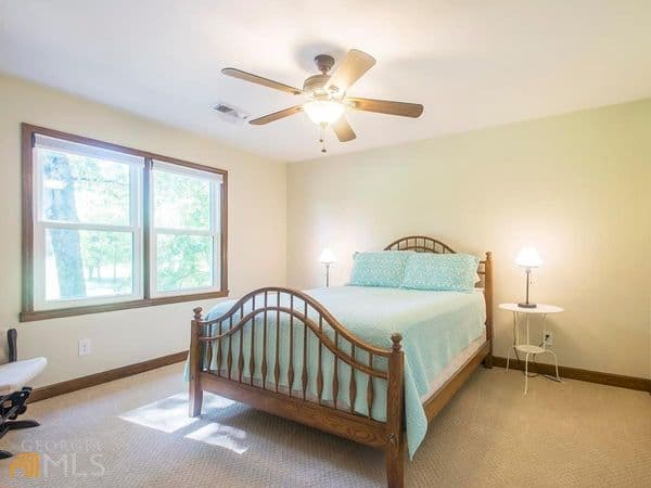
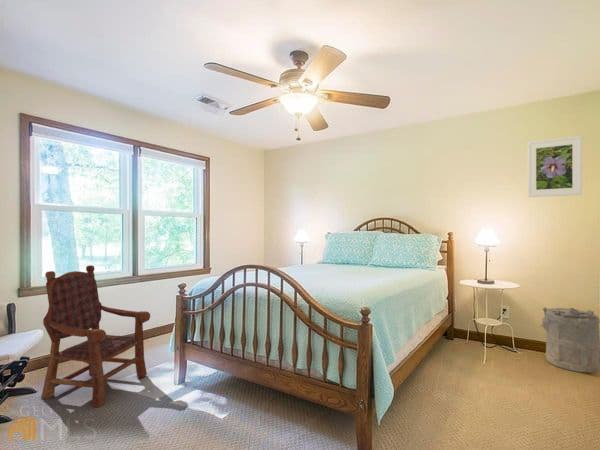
+ armchair (97, 327)
+ laundry hamper (569, 335)
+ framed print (553, 167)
